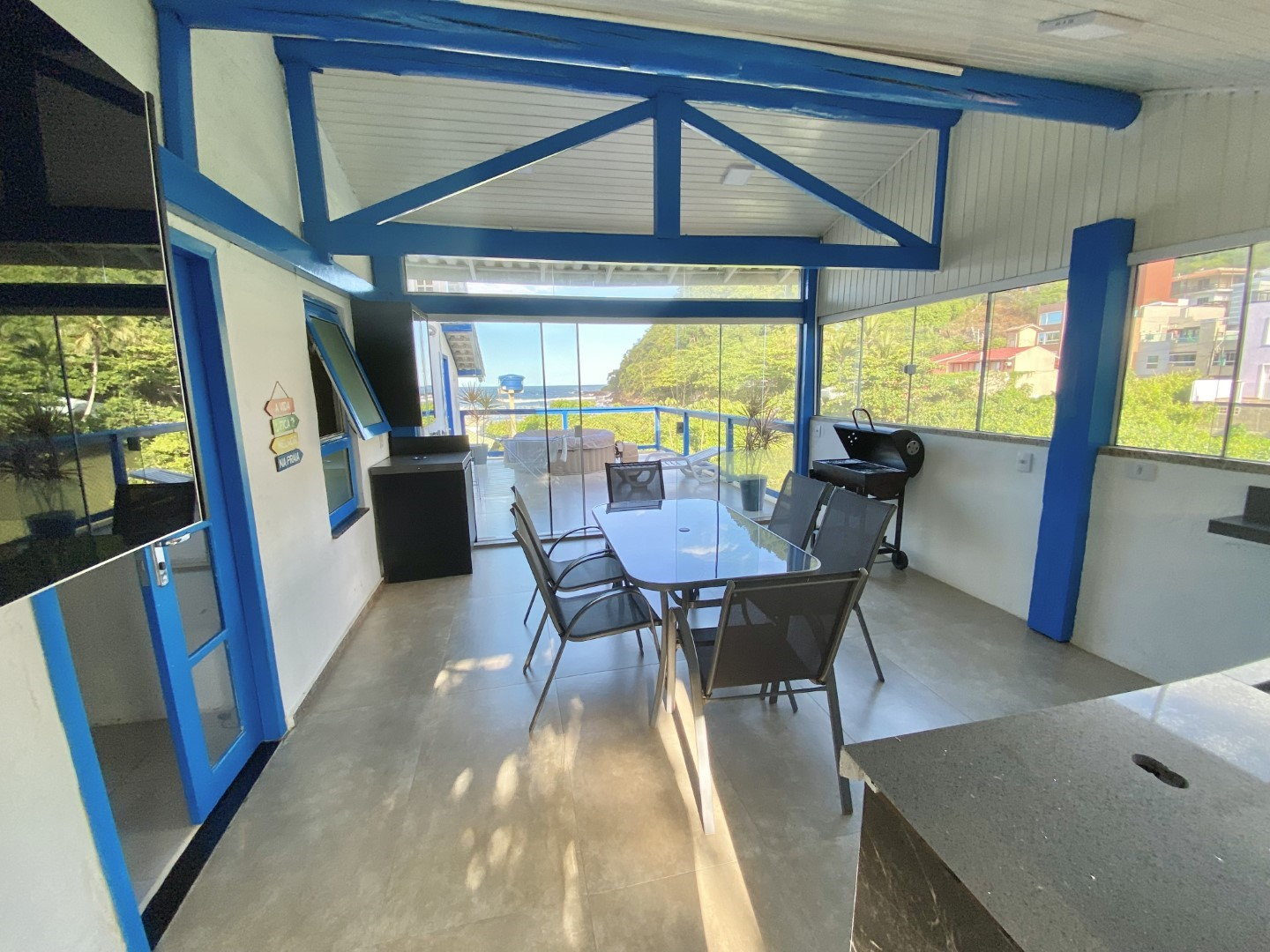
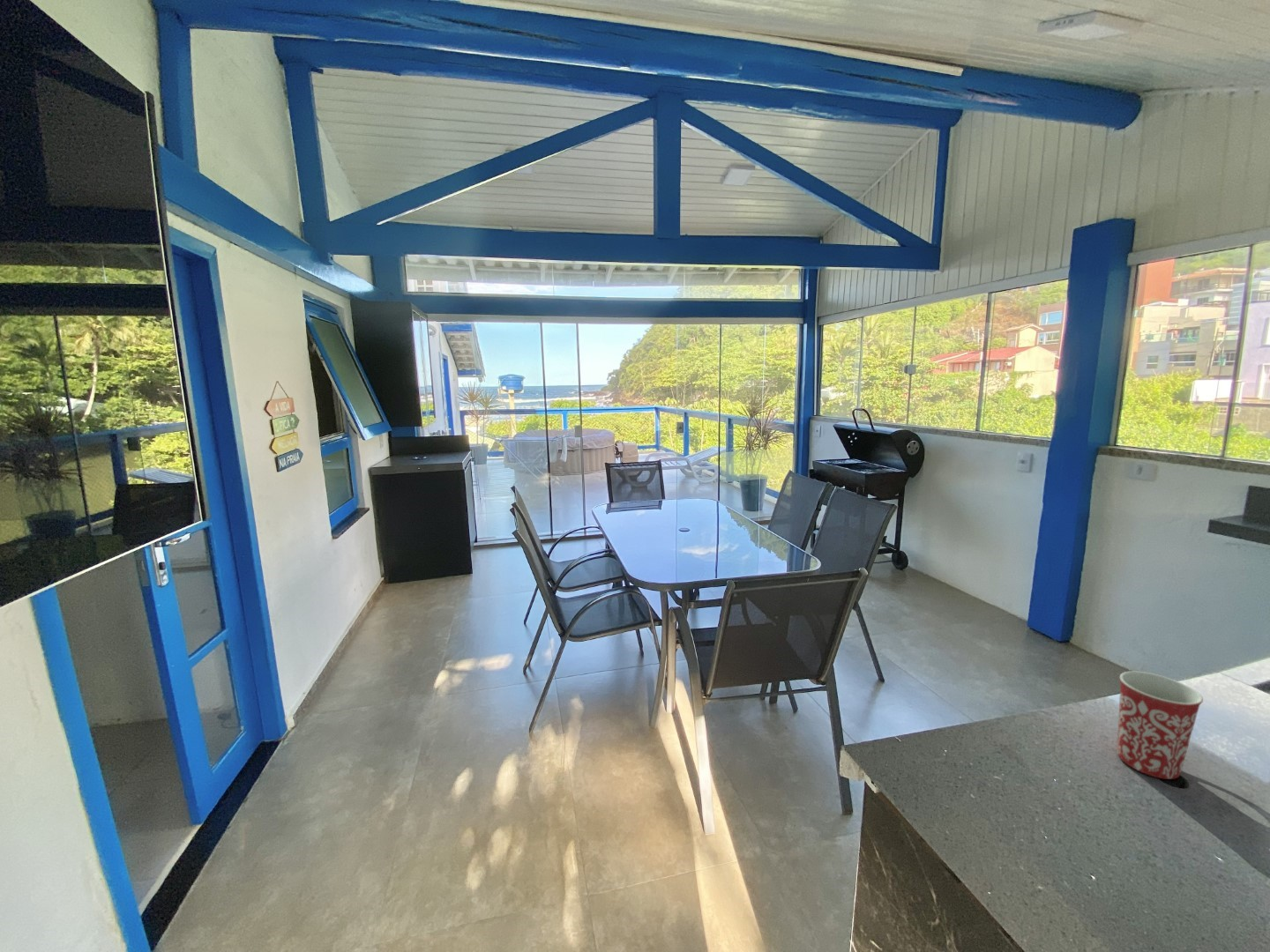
+ mug (1159, 722)
